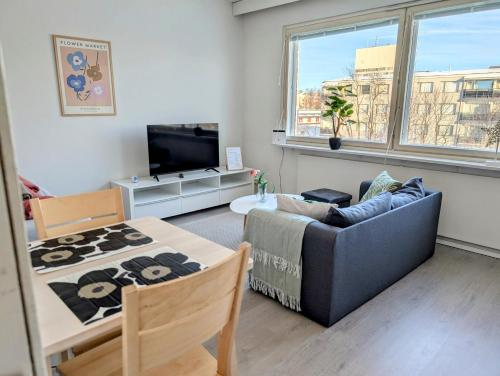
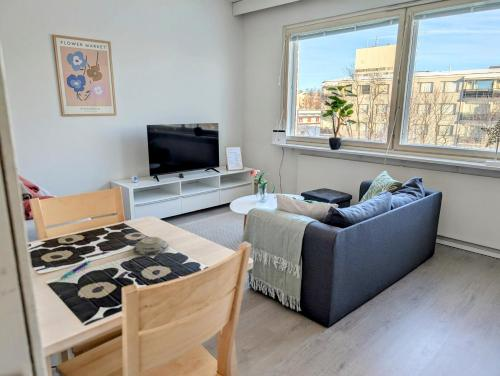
+ pen (75, 269)
+ decorative bowl (151, 243)
